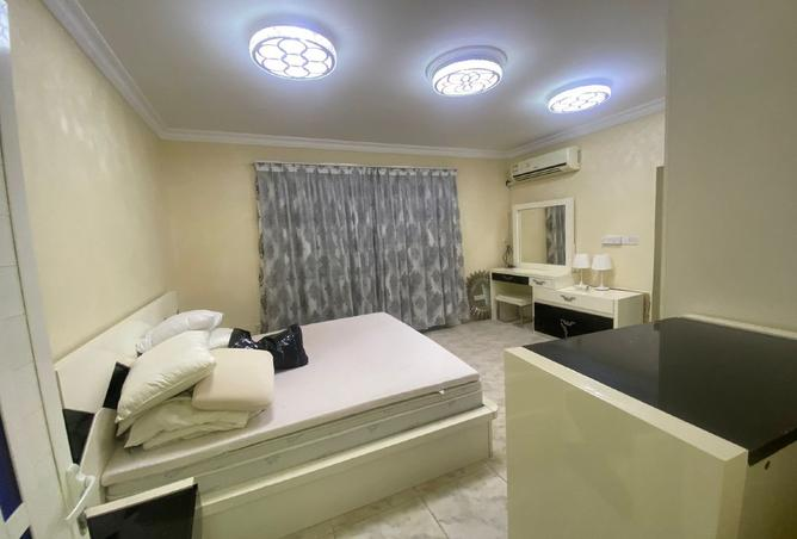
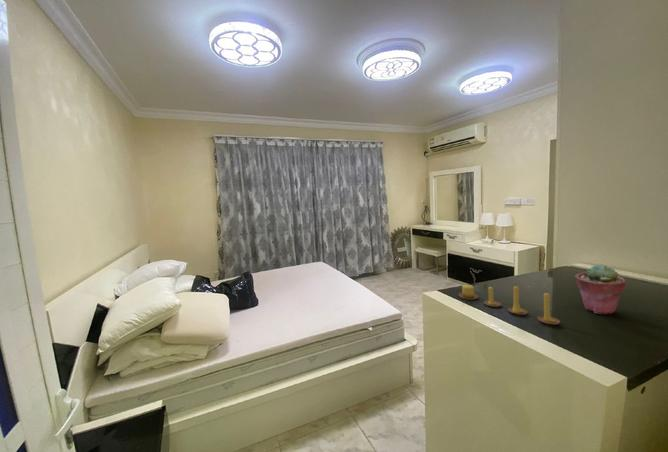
+ potted succulent (599, 286)
+ candle (499, 302)
